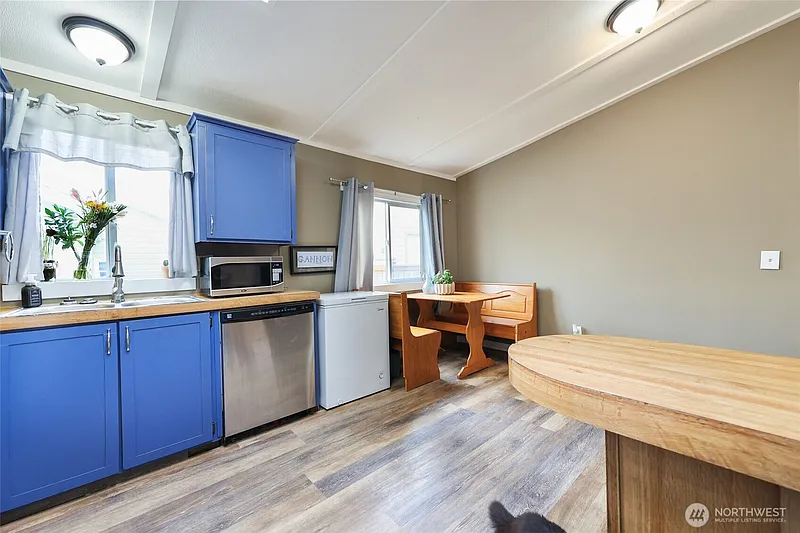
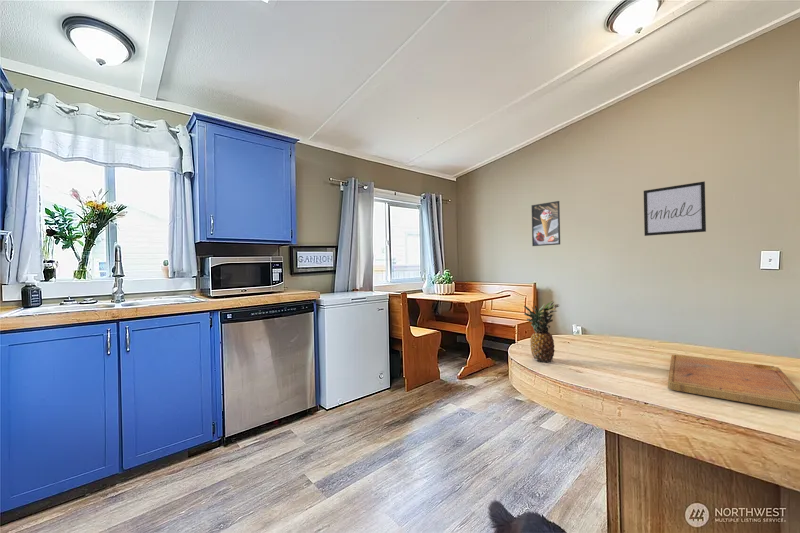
+ fruit (541, 330)
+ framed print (545, 224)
+ wall art (673, 210)
+ cutting board (726, 377)
